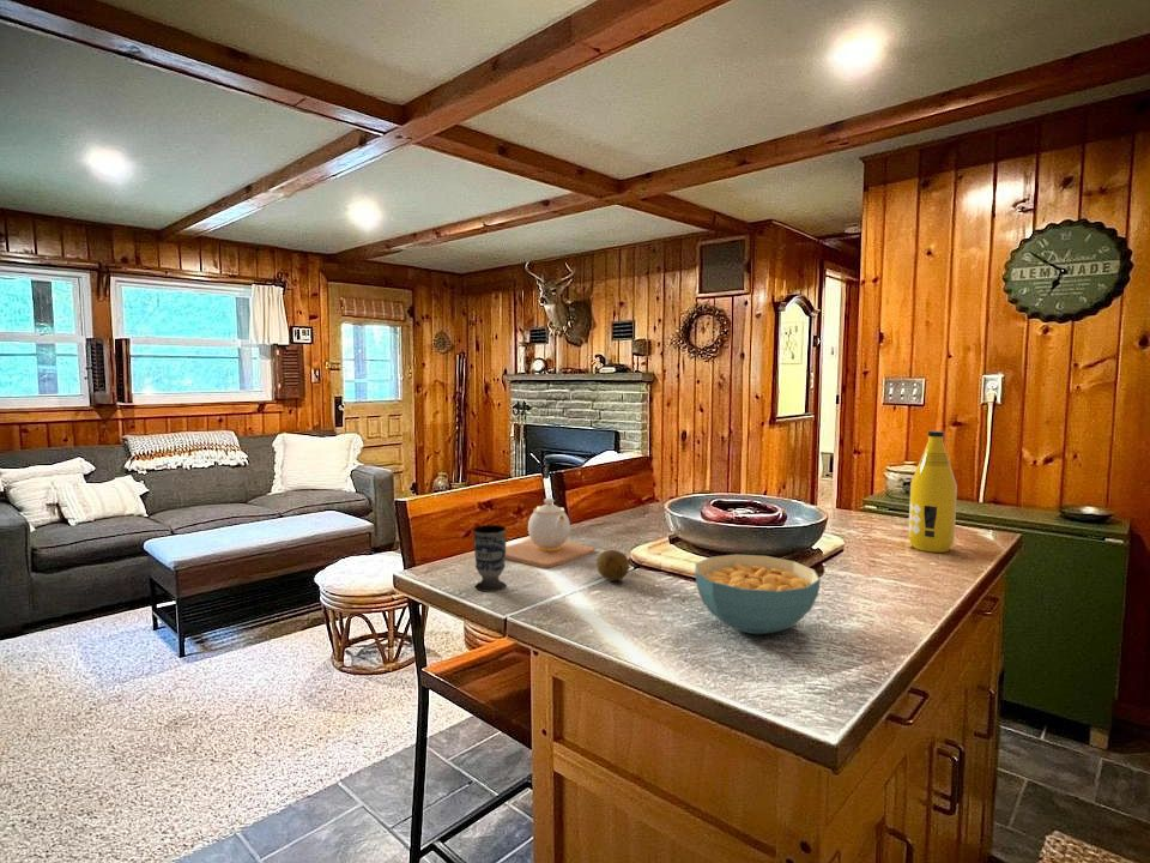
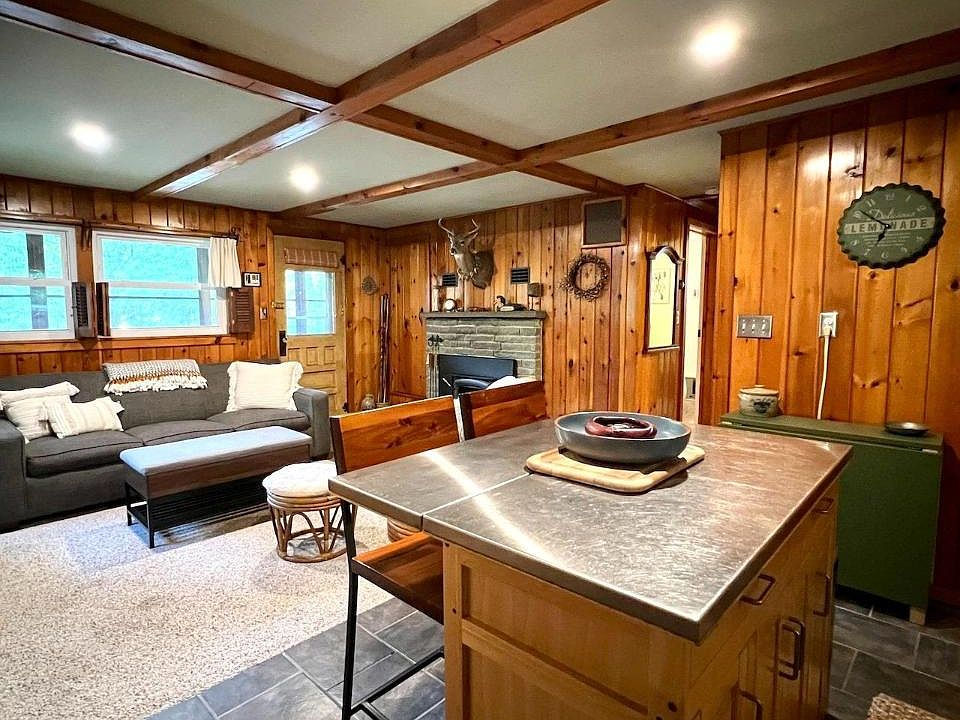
- fruit (612, 565)
- cup (490, 557)
- bottle (932, 489)
- cereal bowl (755, 599)
- teapot (544, 526)
